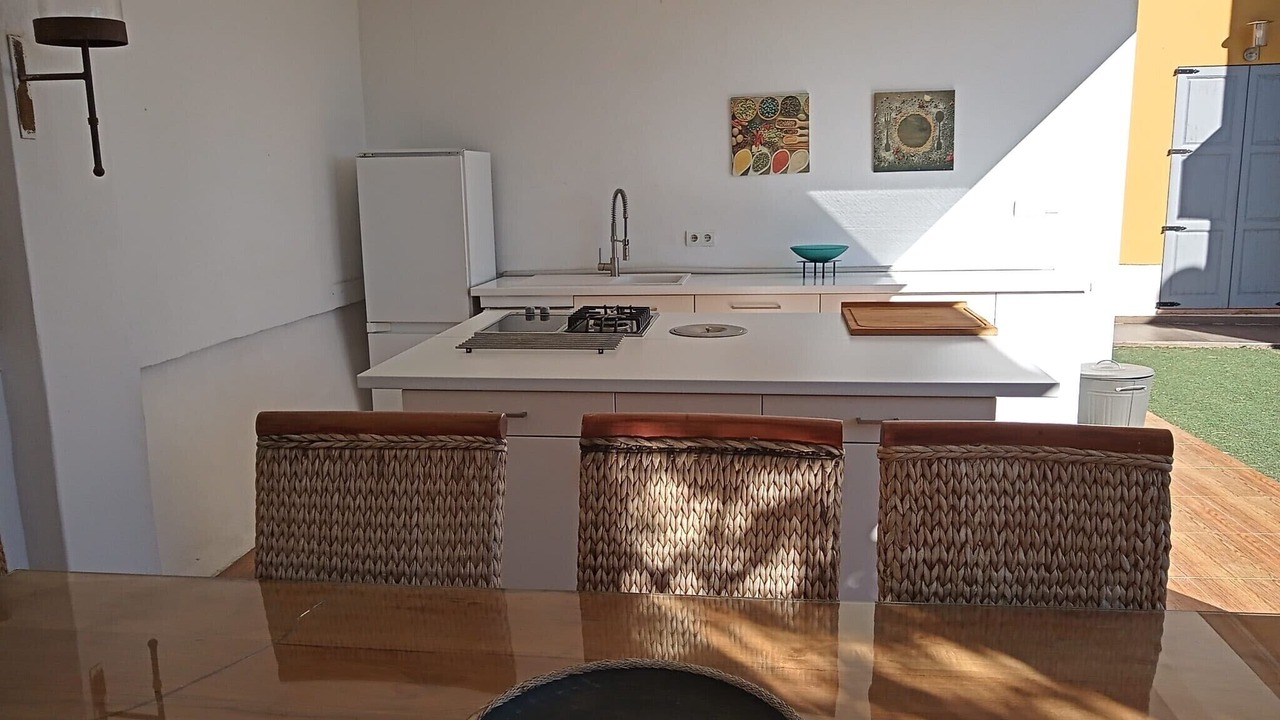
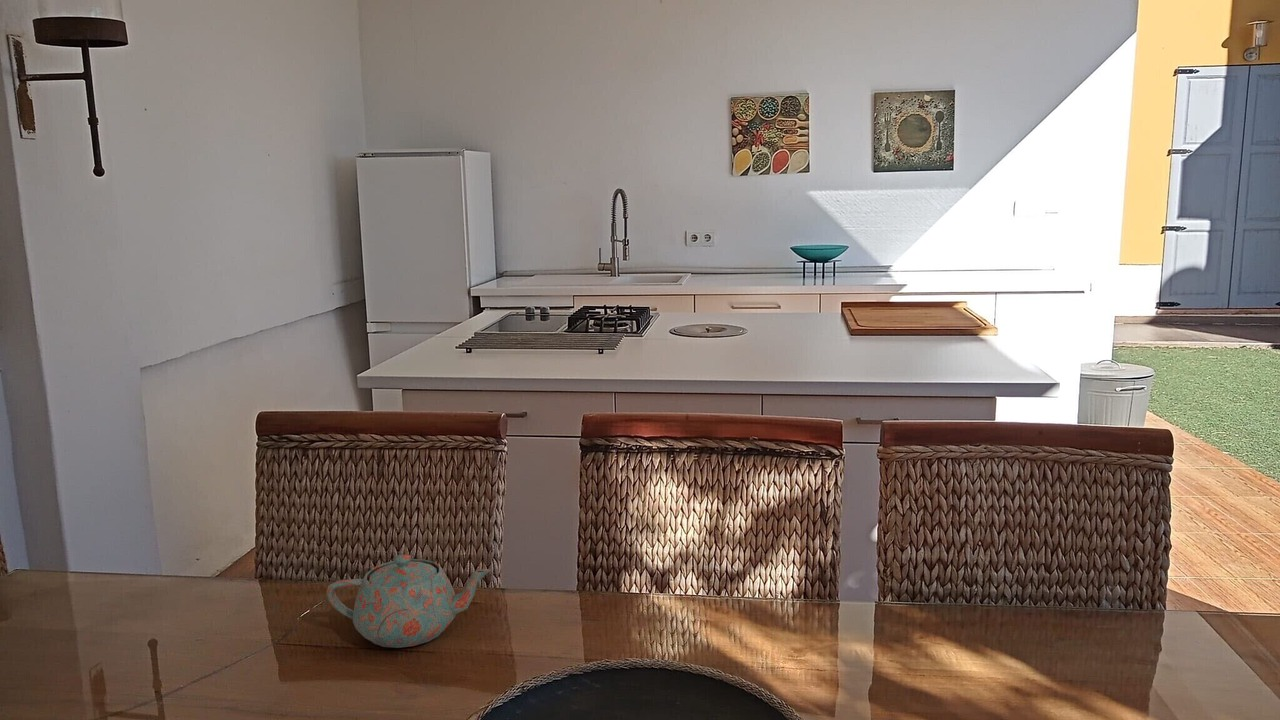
+ teapot (410, 594)
